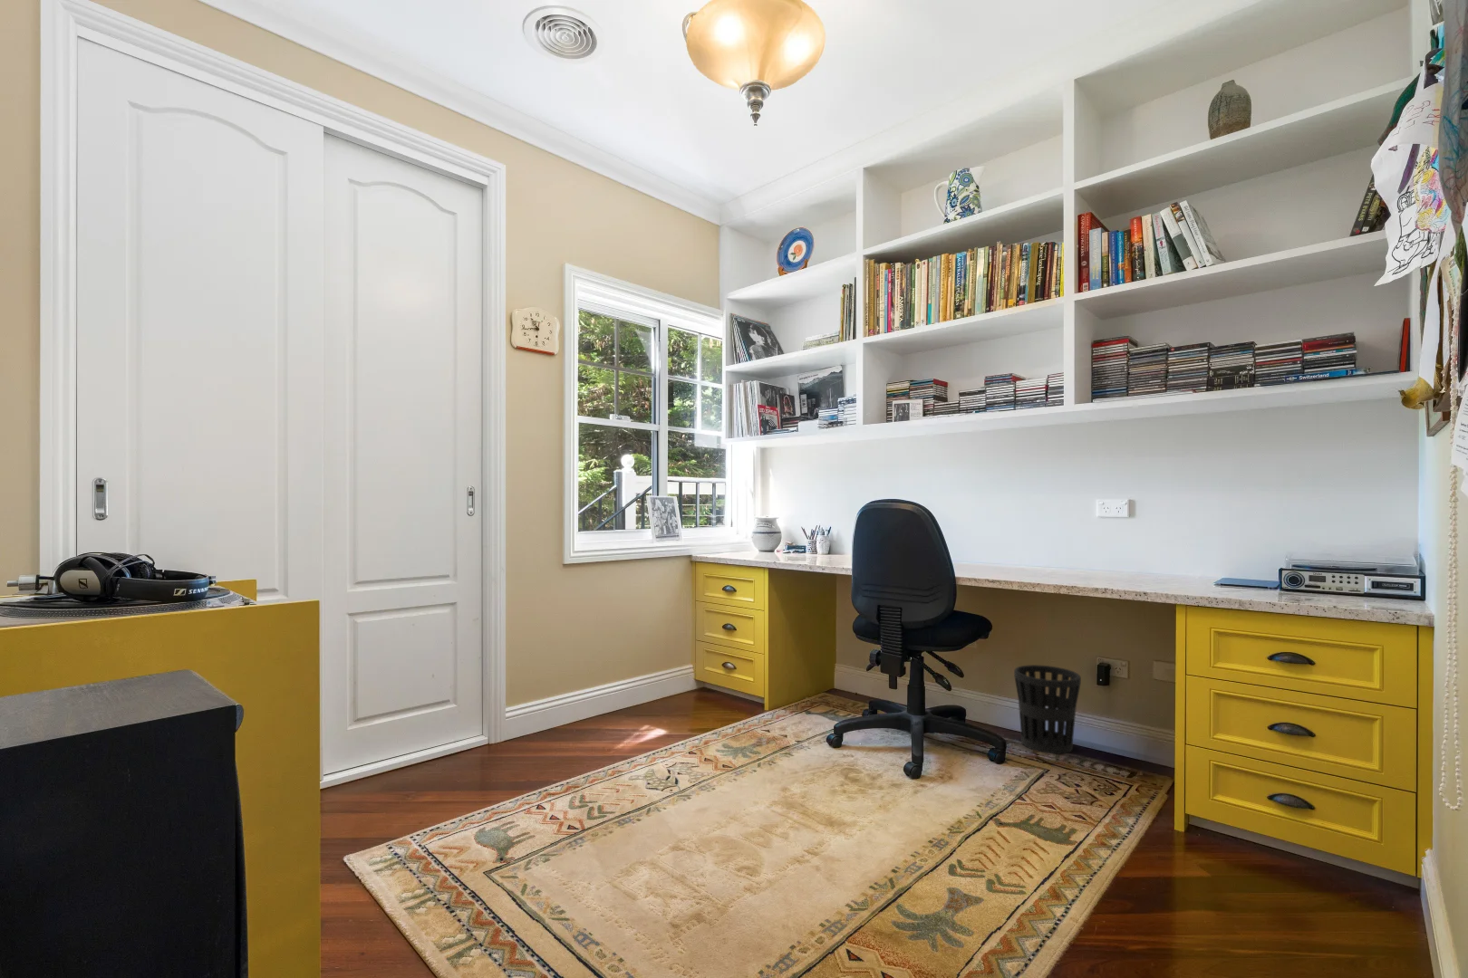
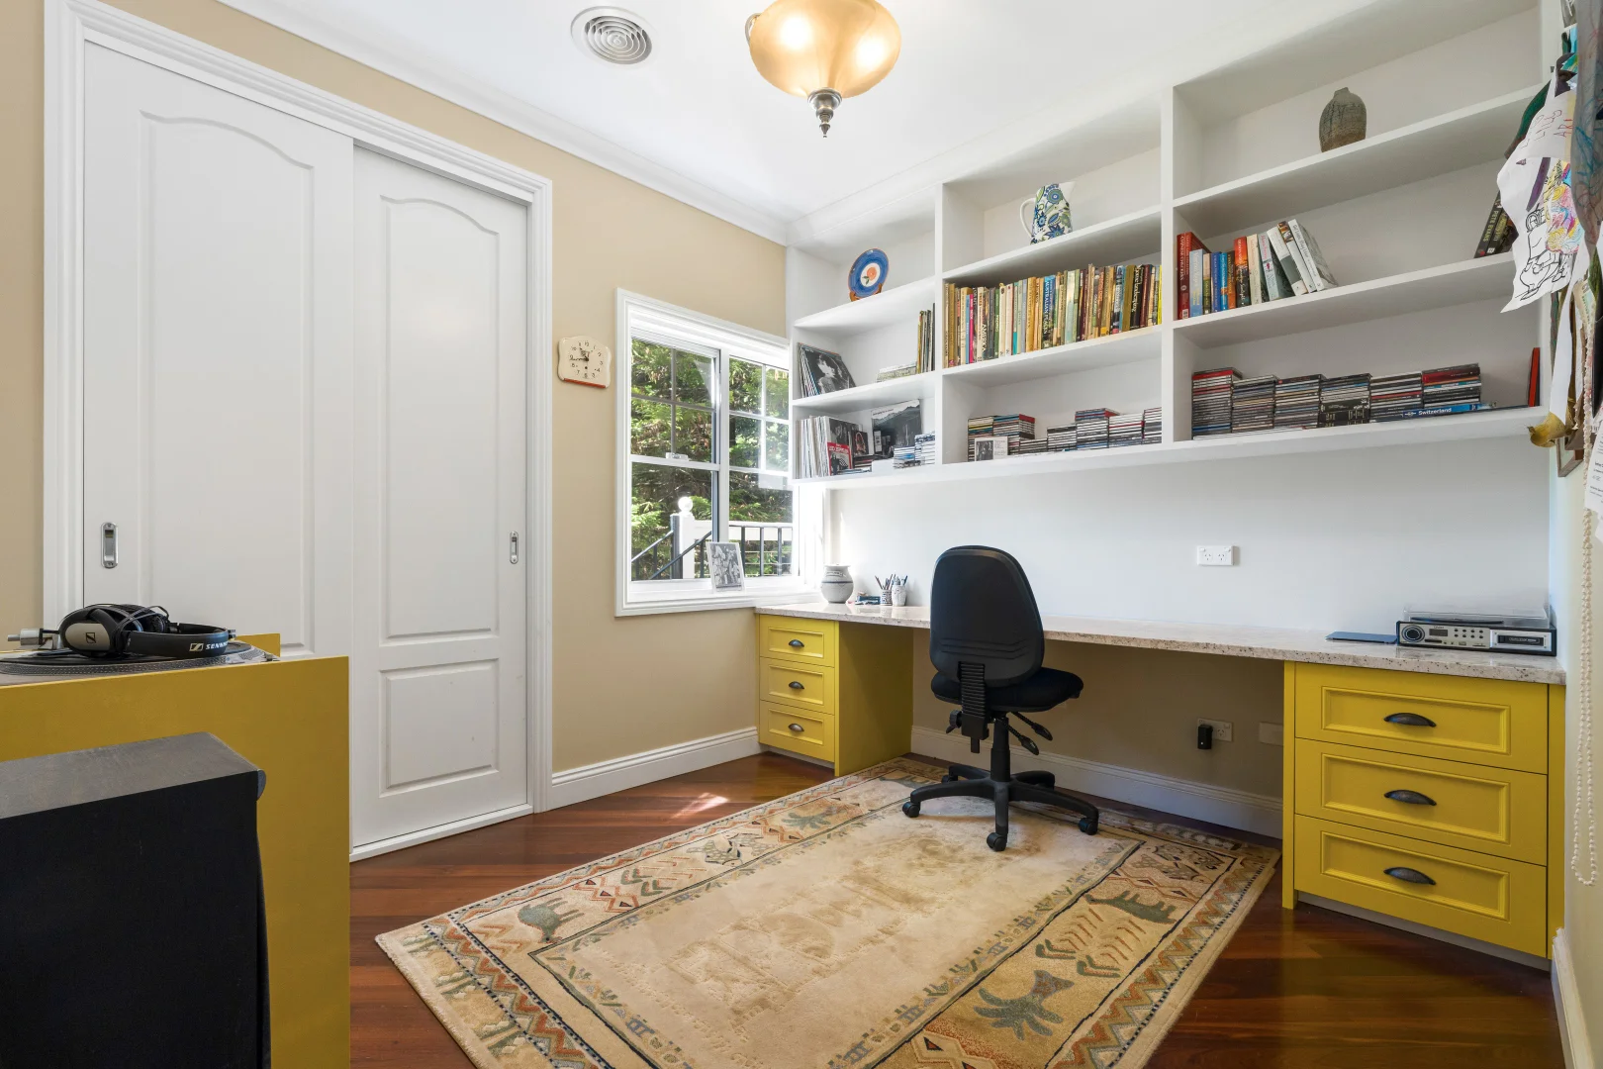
- wastebasket (1046, 708)
